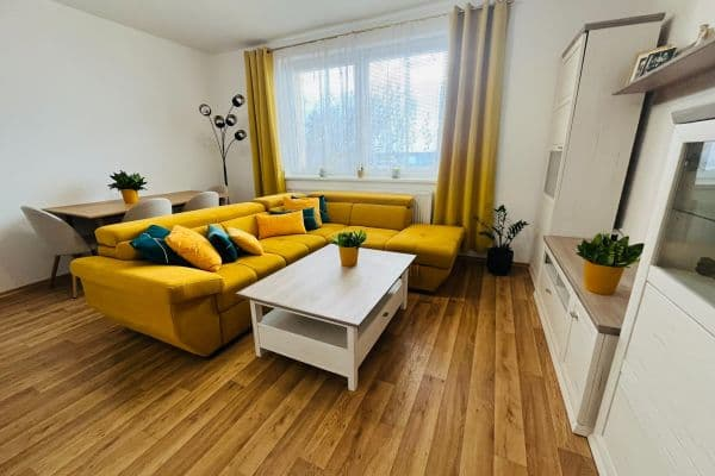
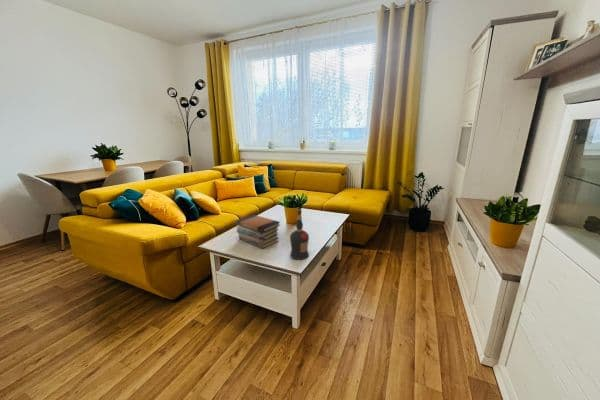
+ book stack (258, 230)
+ liquor bottle (299, 233)
